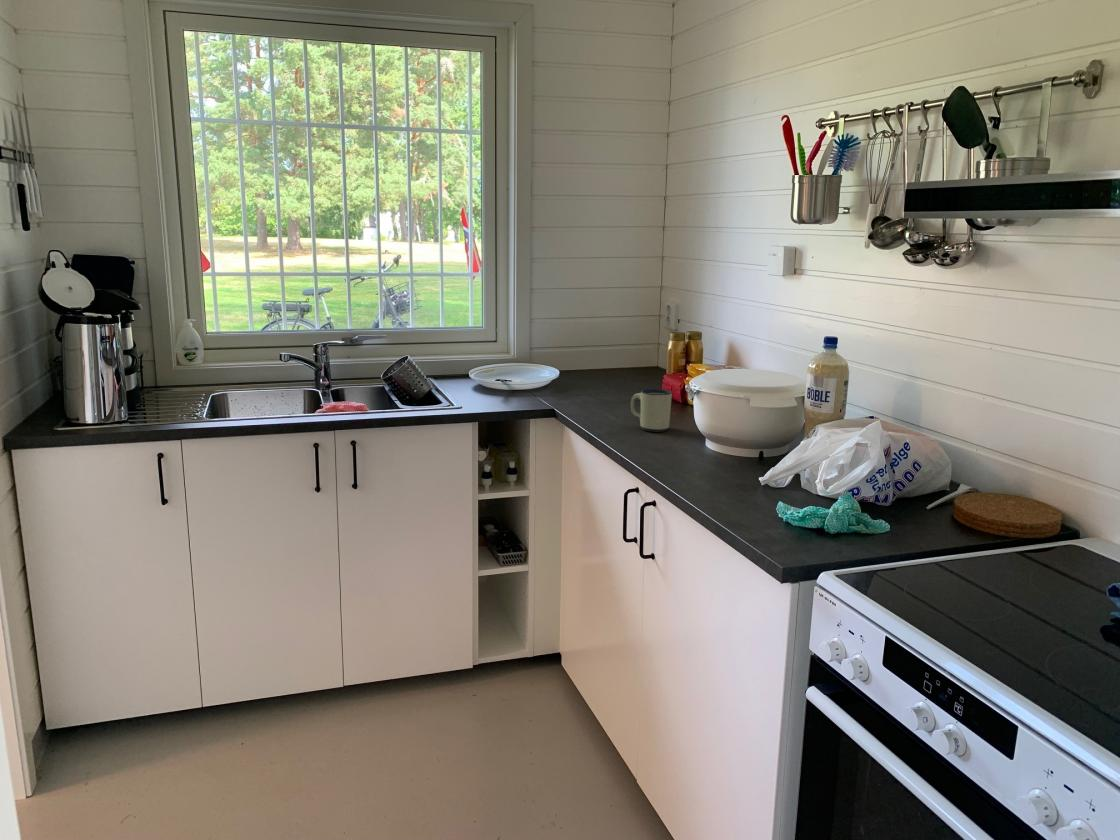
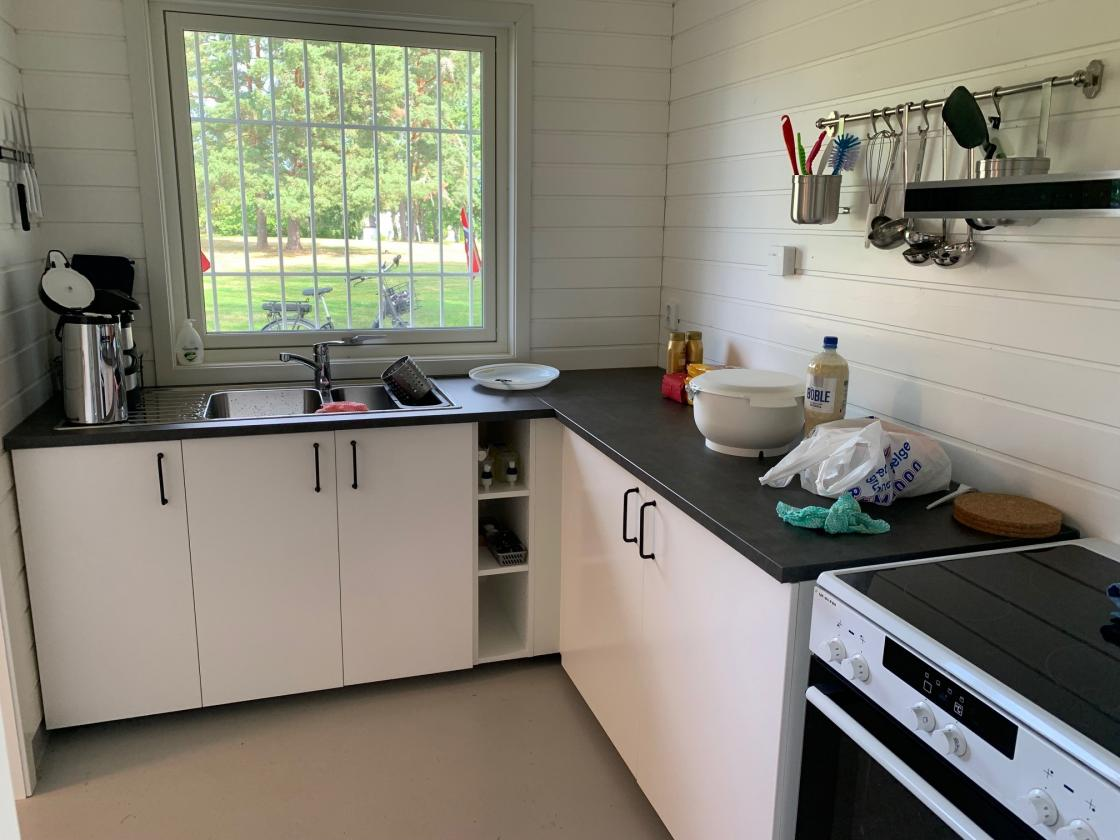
- mug (650, 409)
